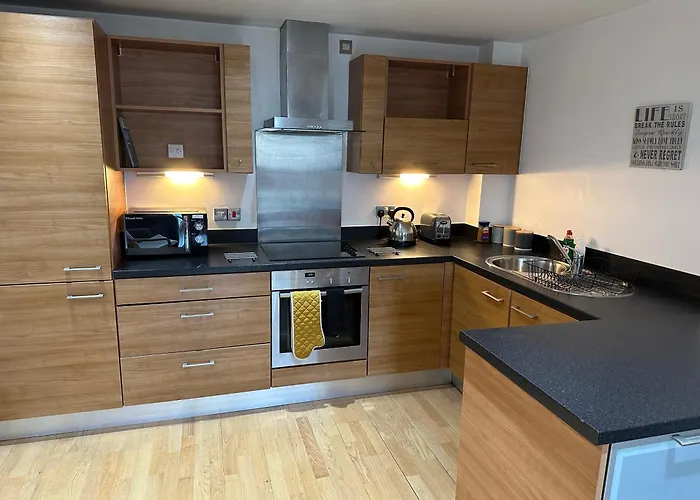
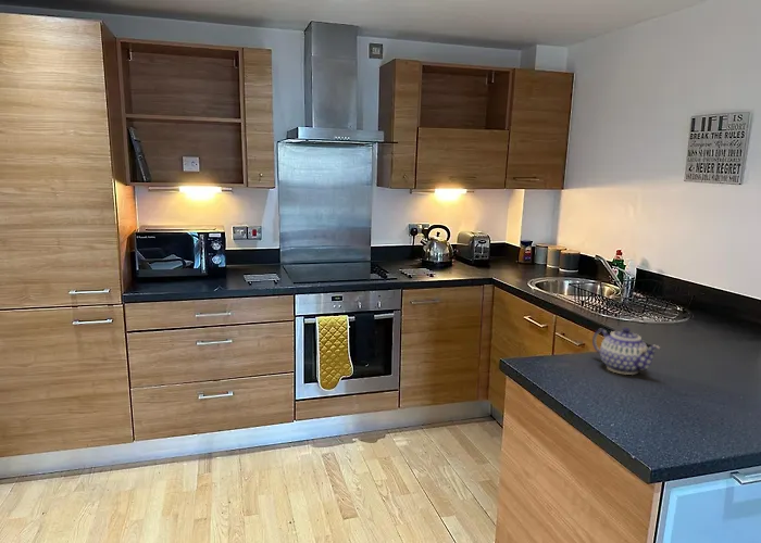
+ teapot (624, 349)
